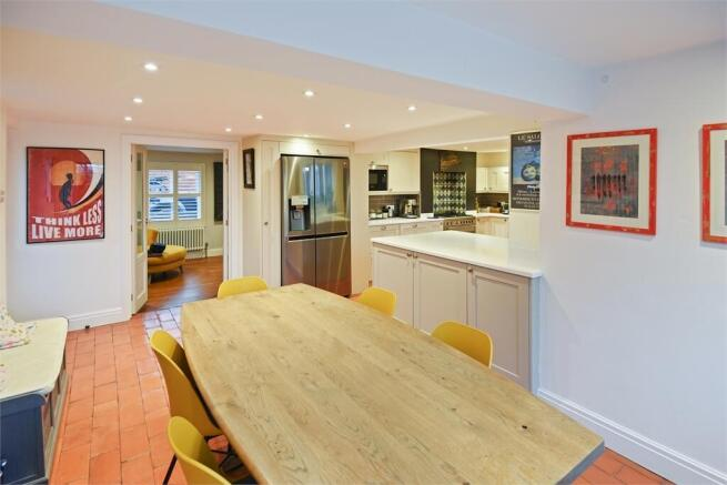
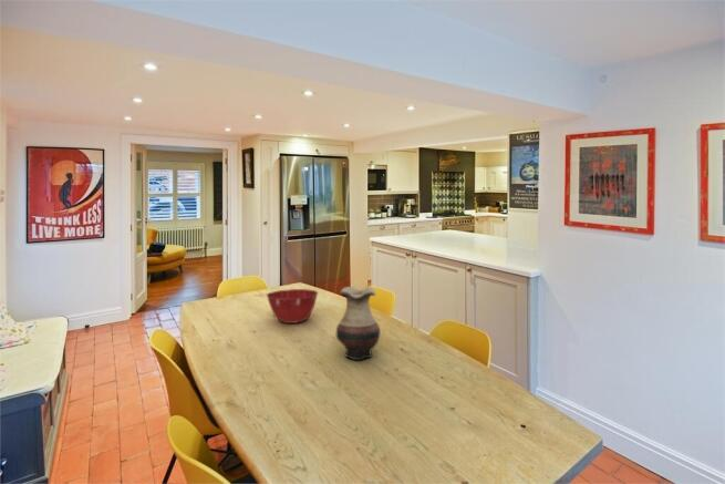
+ mixing bowl (292, 307)
+ vase (358, 321)
